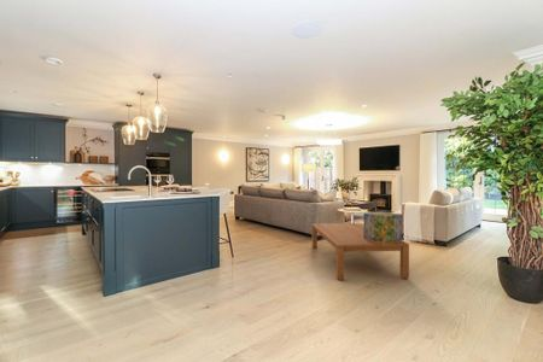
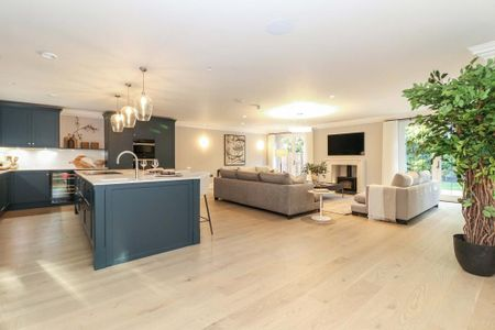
- coffee table (351, 245)
- decorative cube (383, 226)
